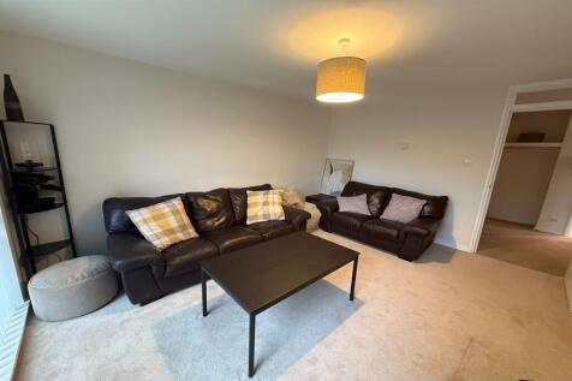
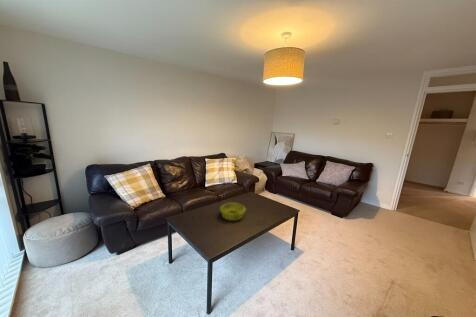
+ bowl (232, 211)
